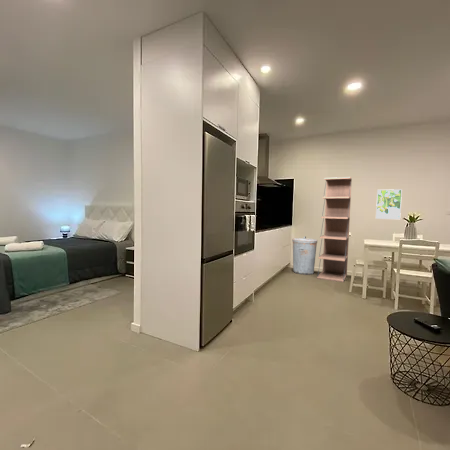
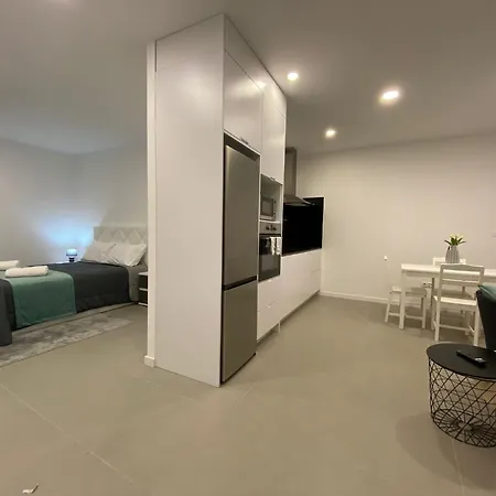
- bookcase (334, 227)
- trash can (304, 254)
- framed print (388, 204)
